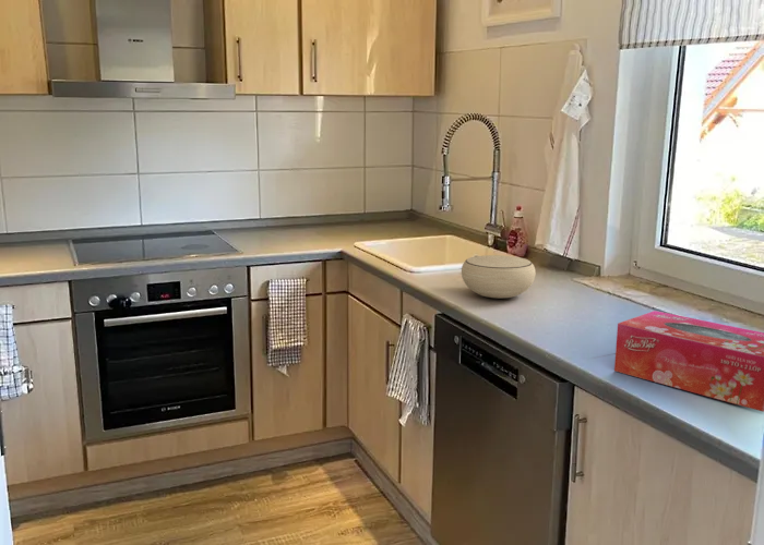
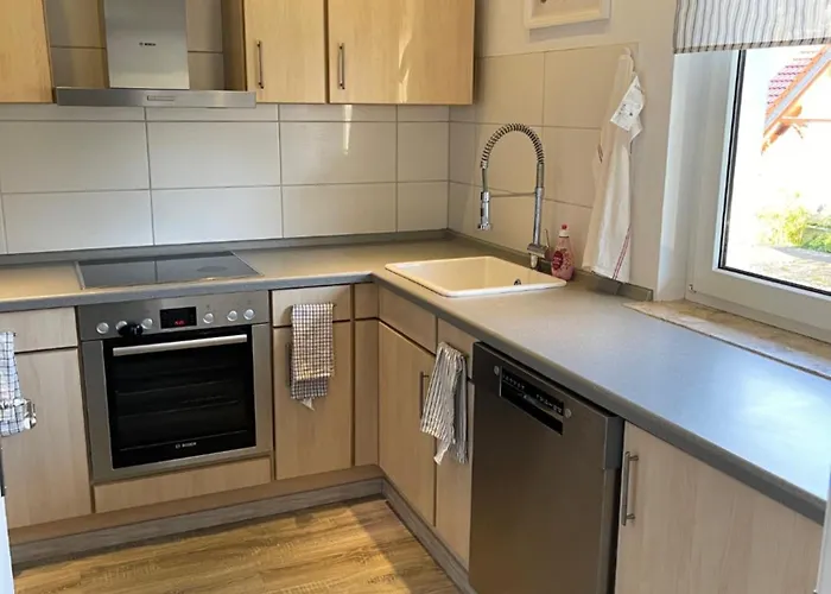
- tissue box (703, 355)
- bowl (498, 278)
